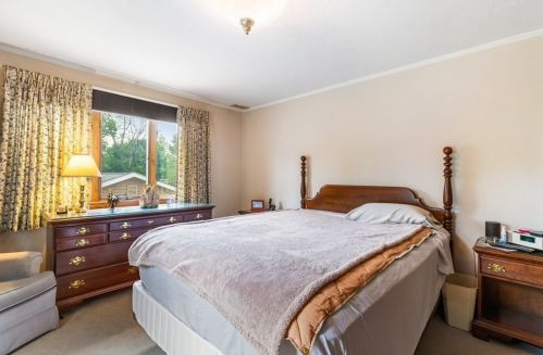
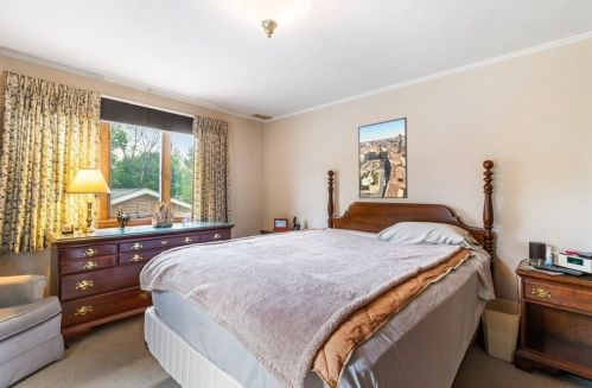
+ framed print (381, 160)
